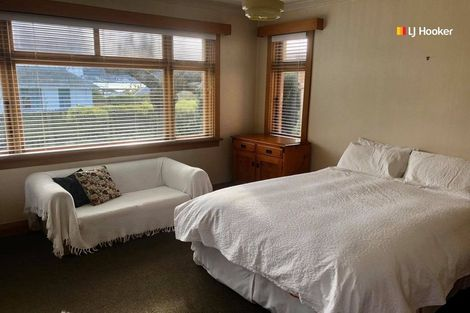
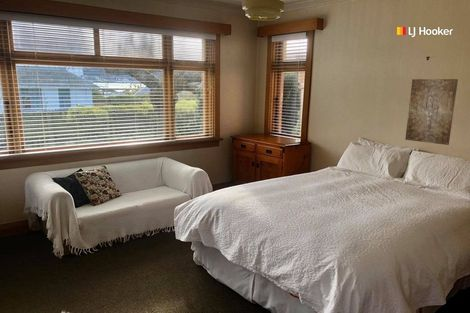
+ wall art (430, 111)
